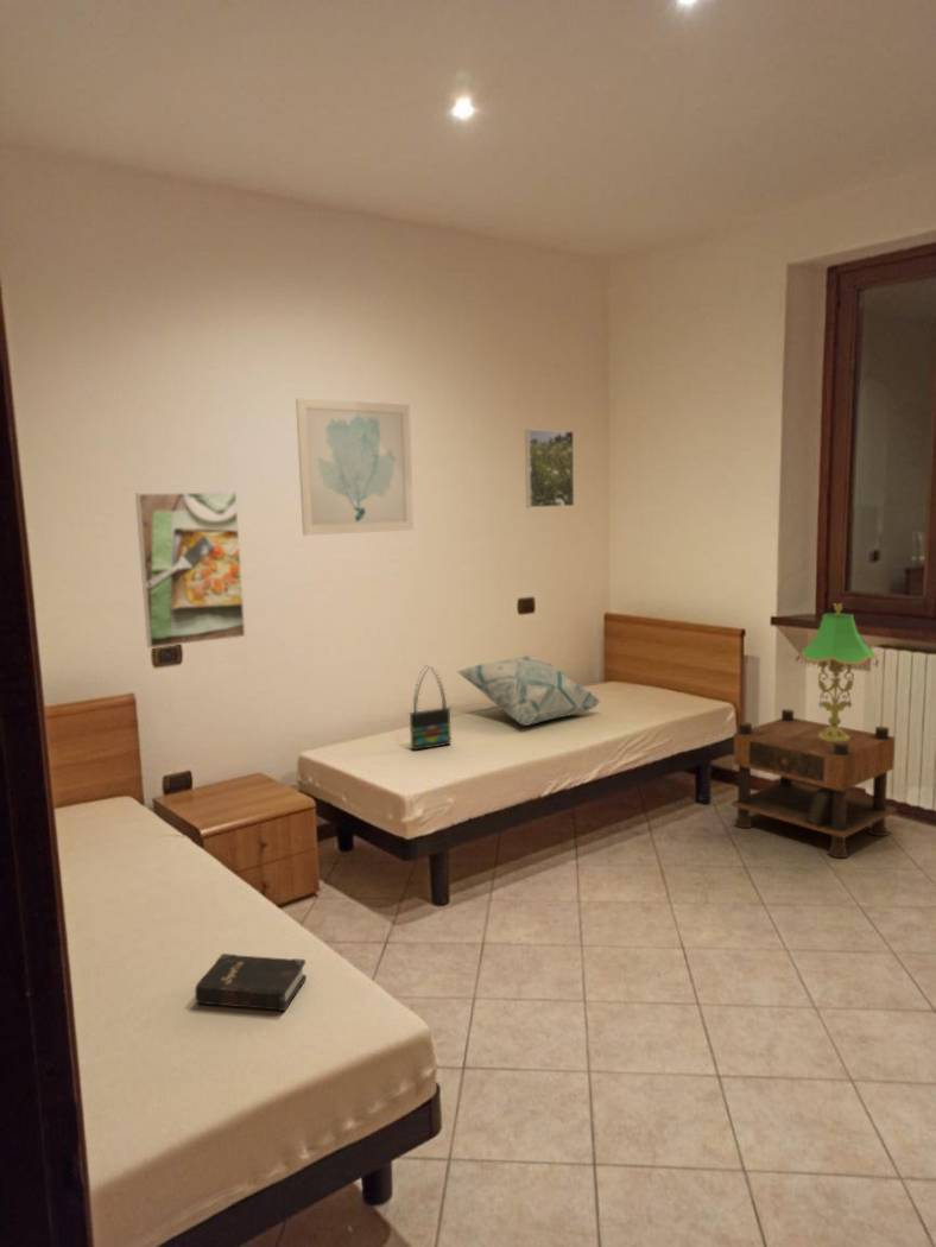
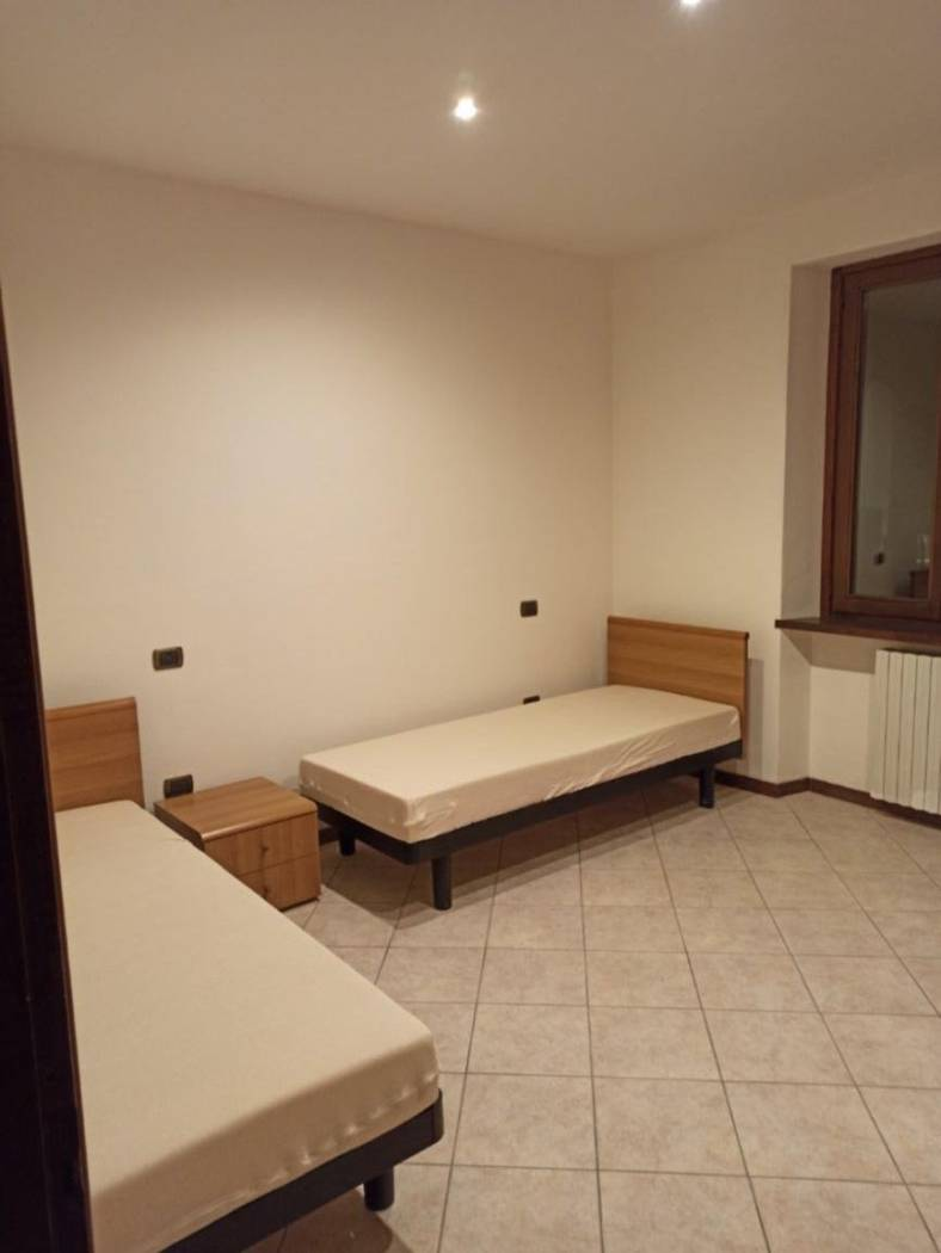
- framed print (192, 568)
- wall art (358, 467)
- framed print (550, 468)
- nightstand (811, 777)
- table lamp (835, 671)
- decorative pillow (527, 689)
- hardback book (252, 981)
- tote bag (430, 710)
